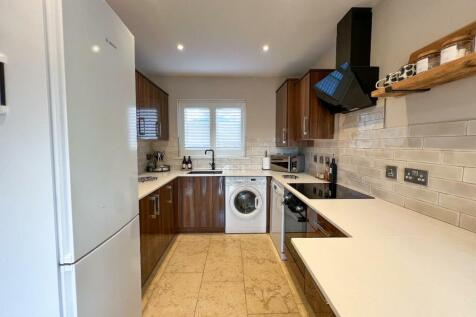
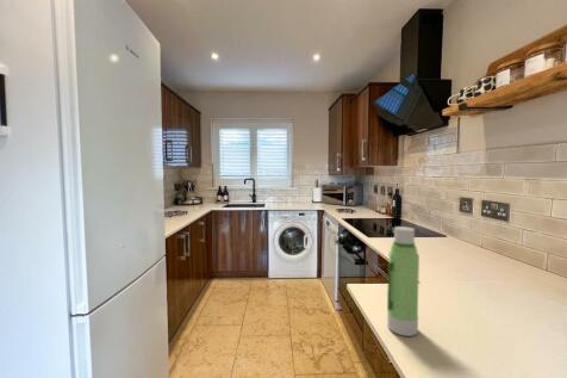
+ water bottle (401, 278)
